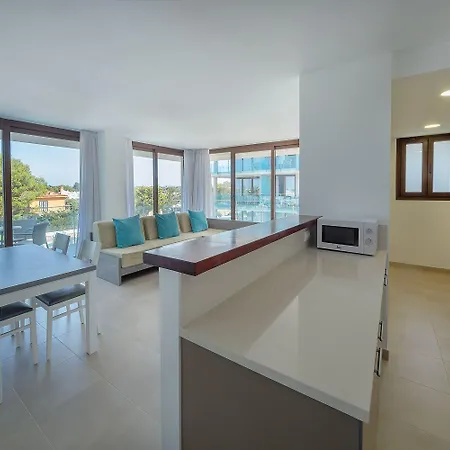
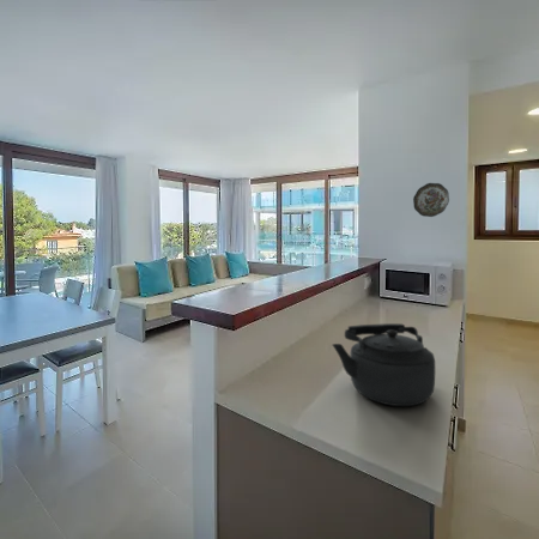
+ decorative plate (430, 200)
+ kettle (388, 359)
